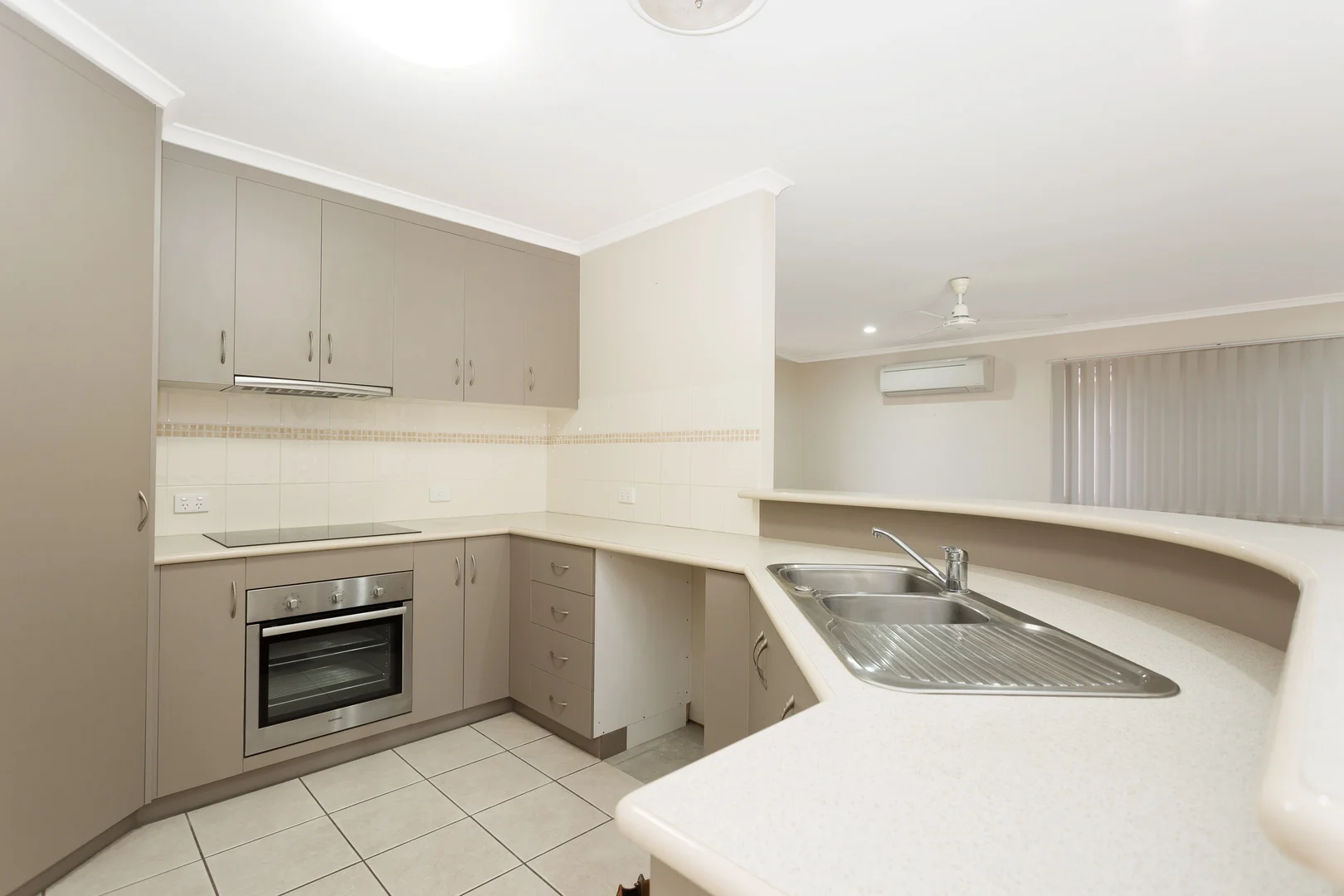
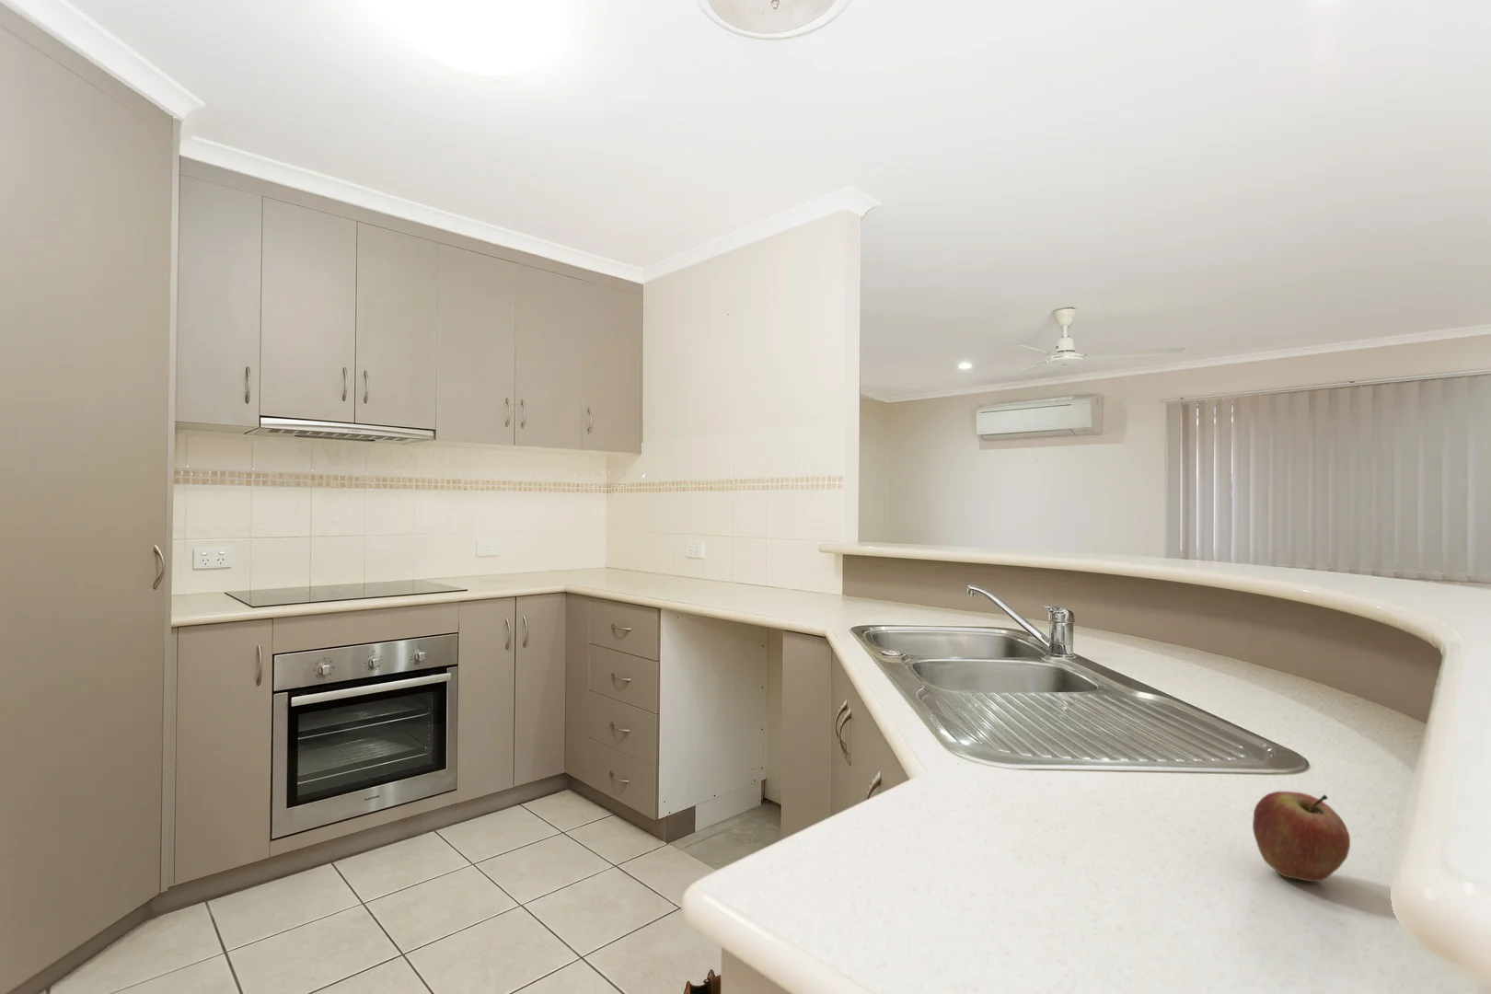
+ fruit (1299, 831)
